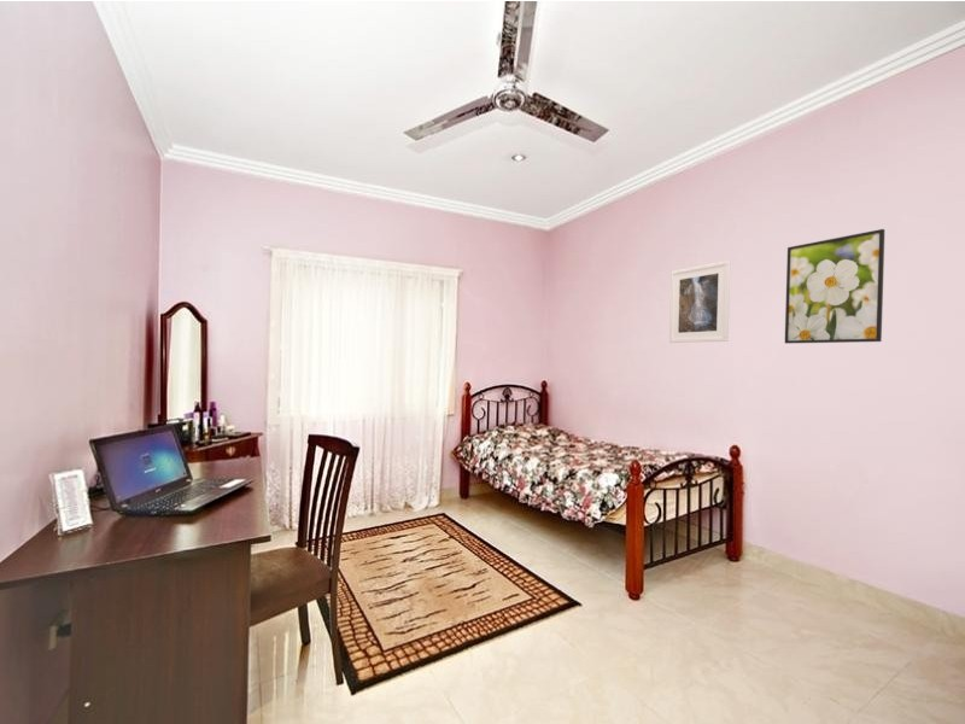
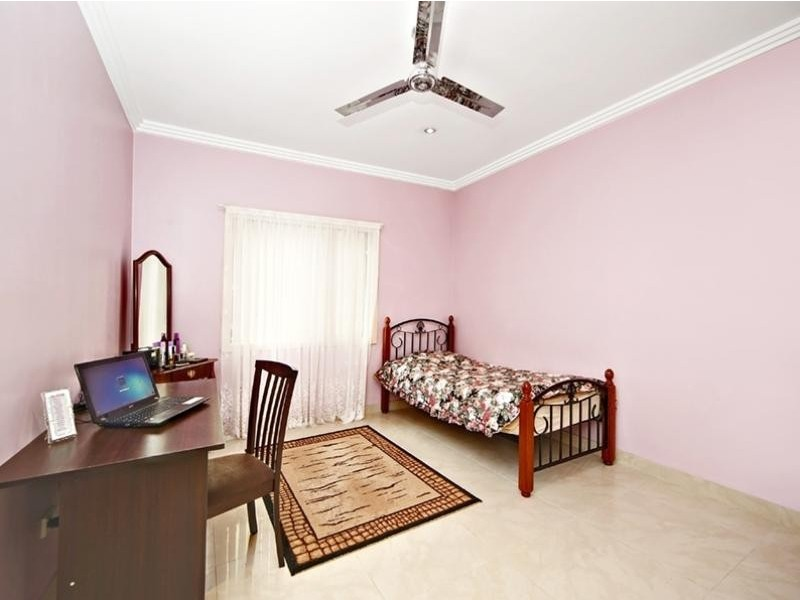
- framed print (830, 291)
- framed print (697, 304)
